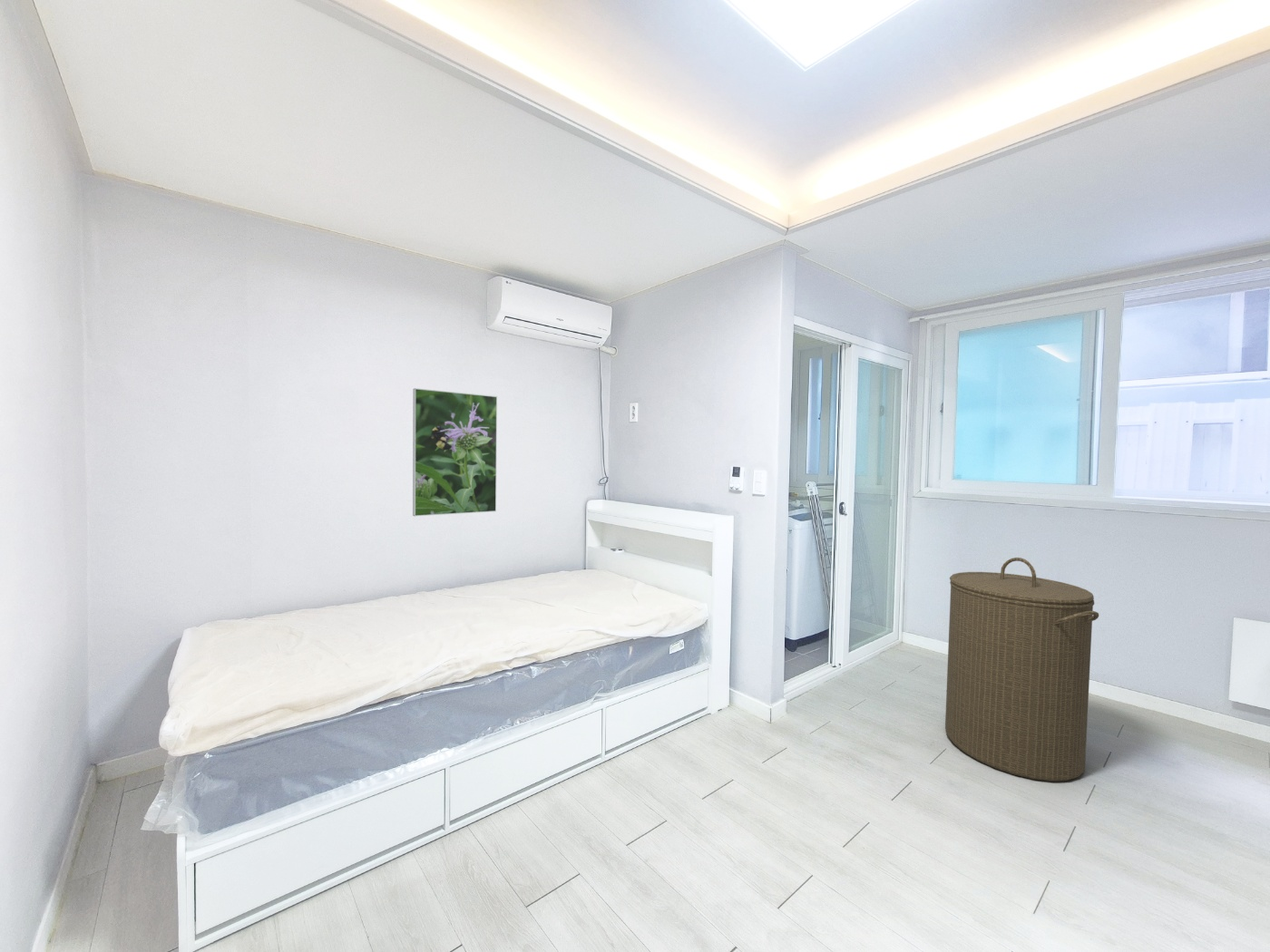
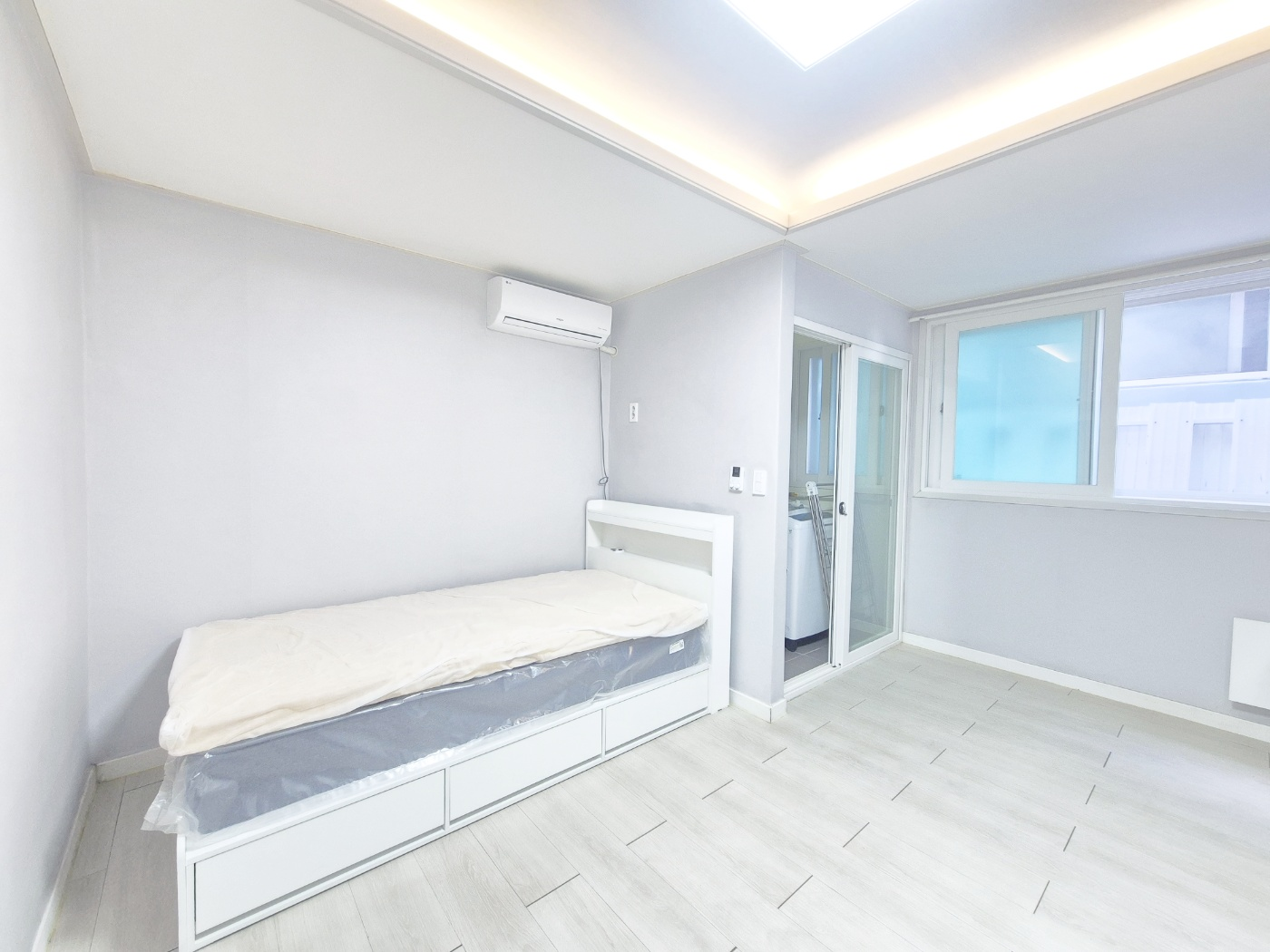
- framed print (456, 453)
- laundry hamper (1014, 653)
